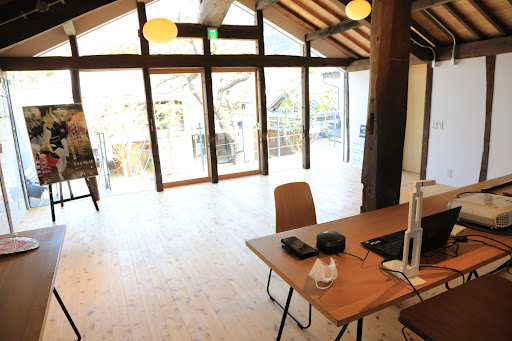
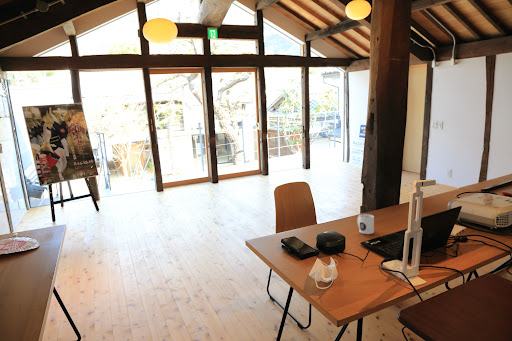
+ mug (364, 223)
